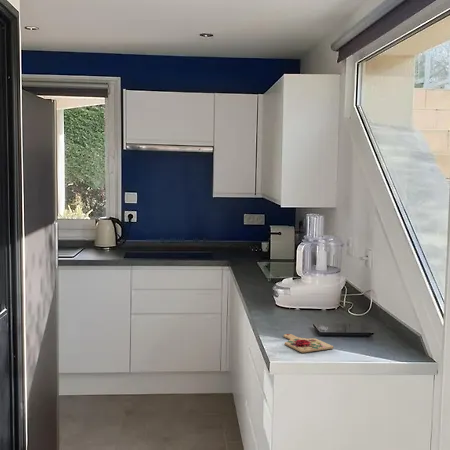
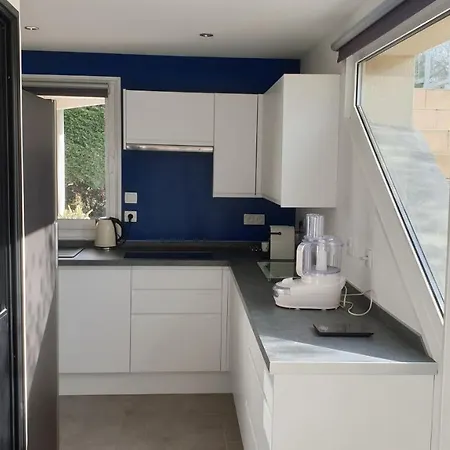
- cutting board (301, 339)
